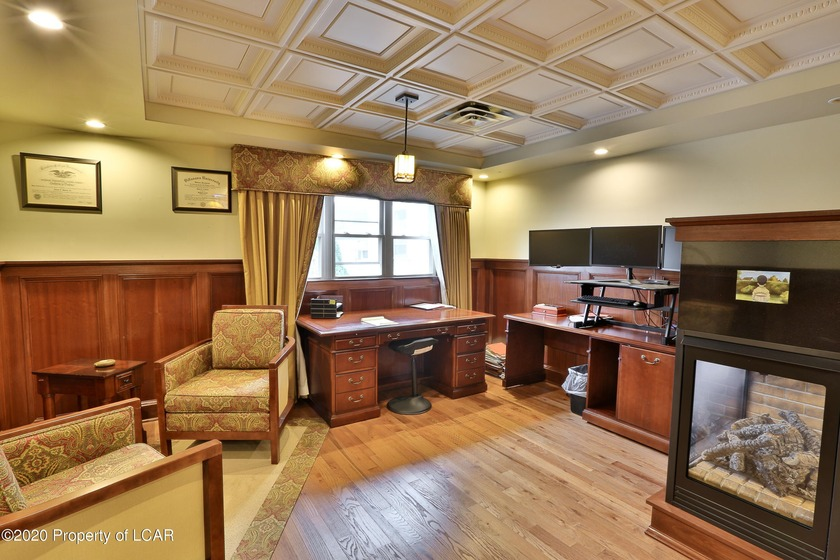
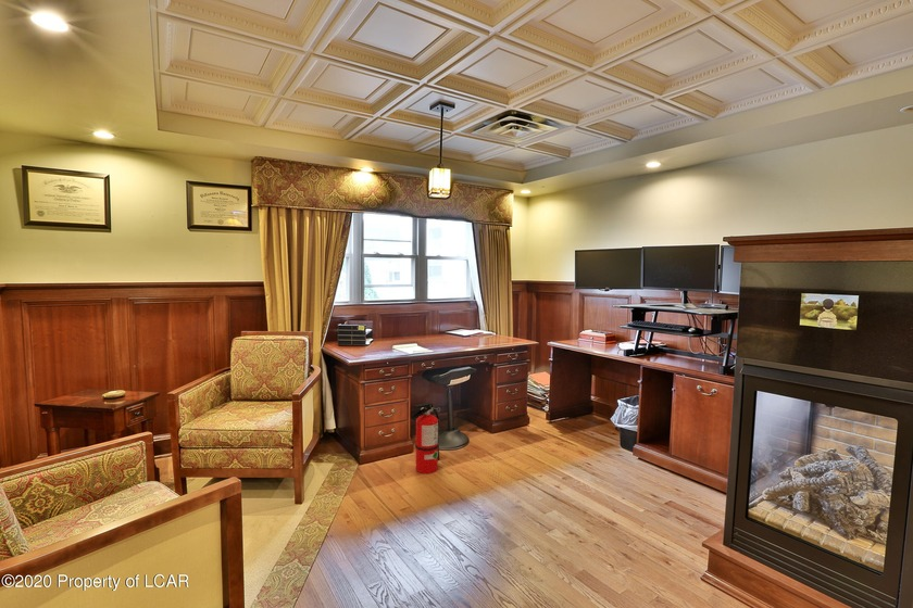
+ fire extinguisher (428, 436)
